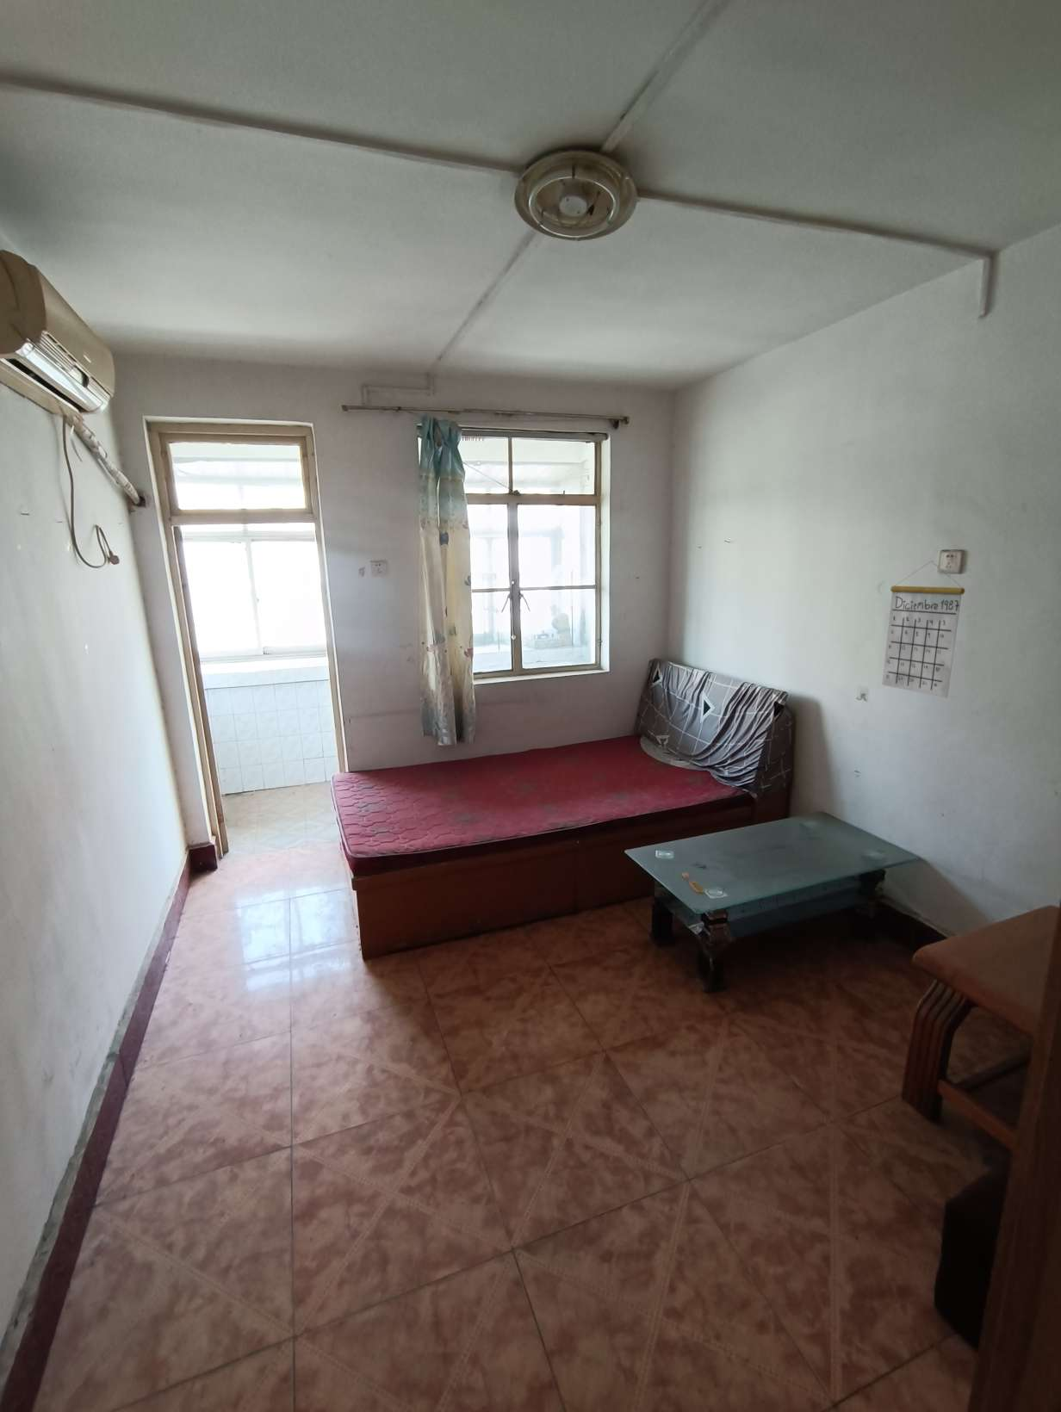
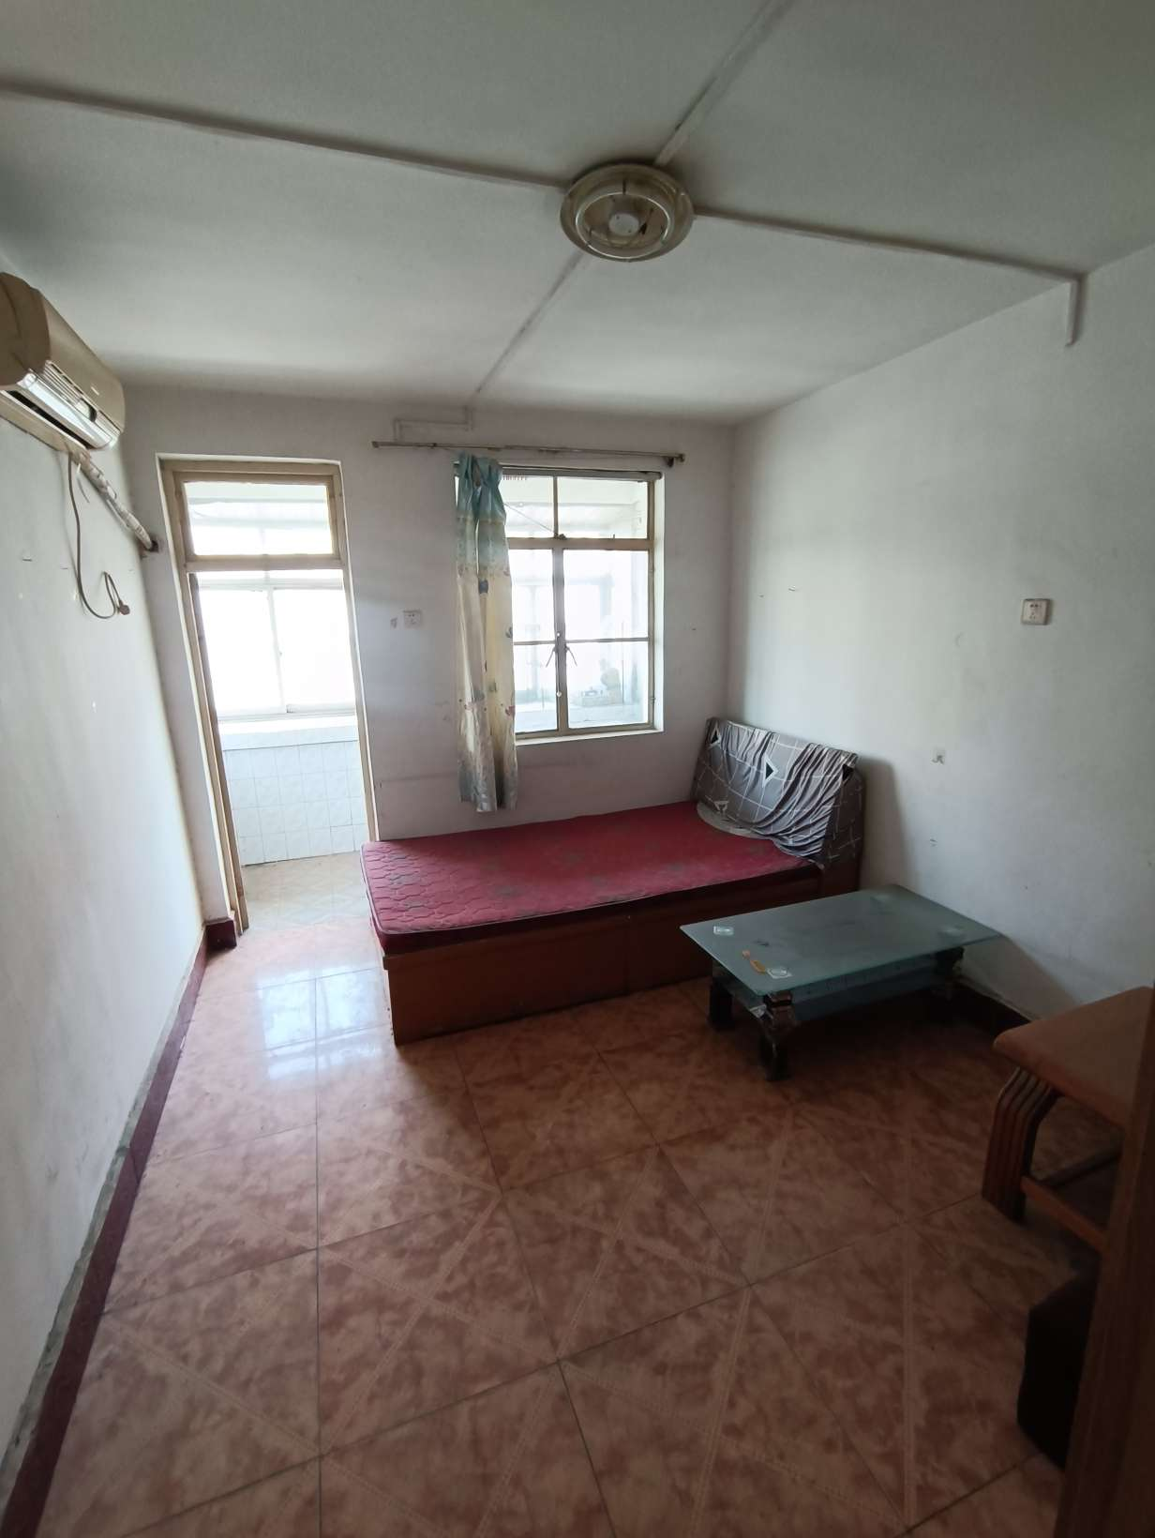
- calendar (921, 626)
